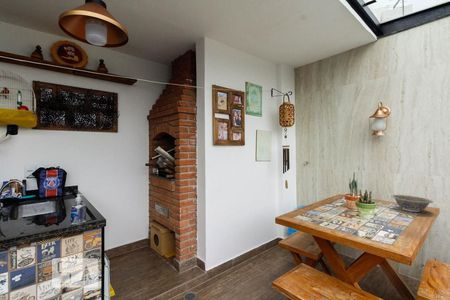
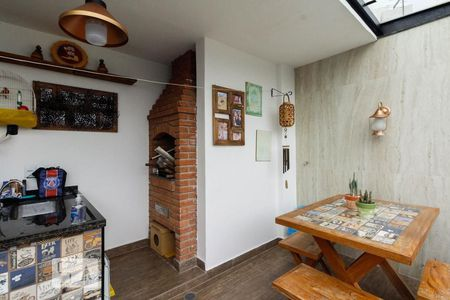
- decorative bowl (411, 203)
